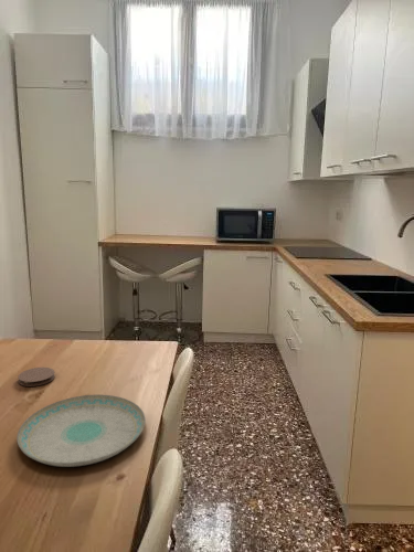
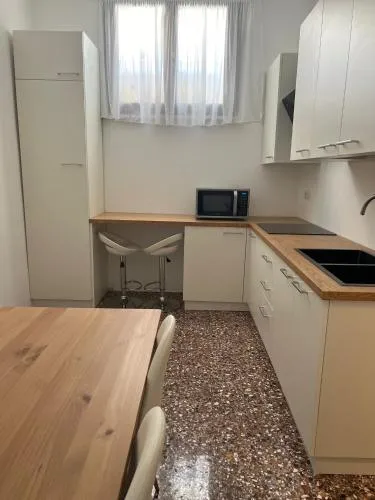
- plate (84, 427)
- coaster (36, 375)
